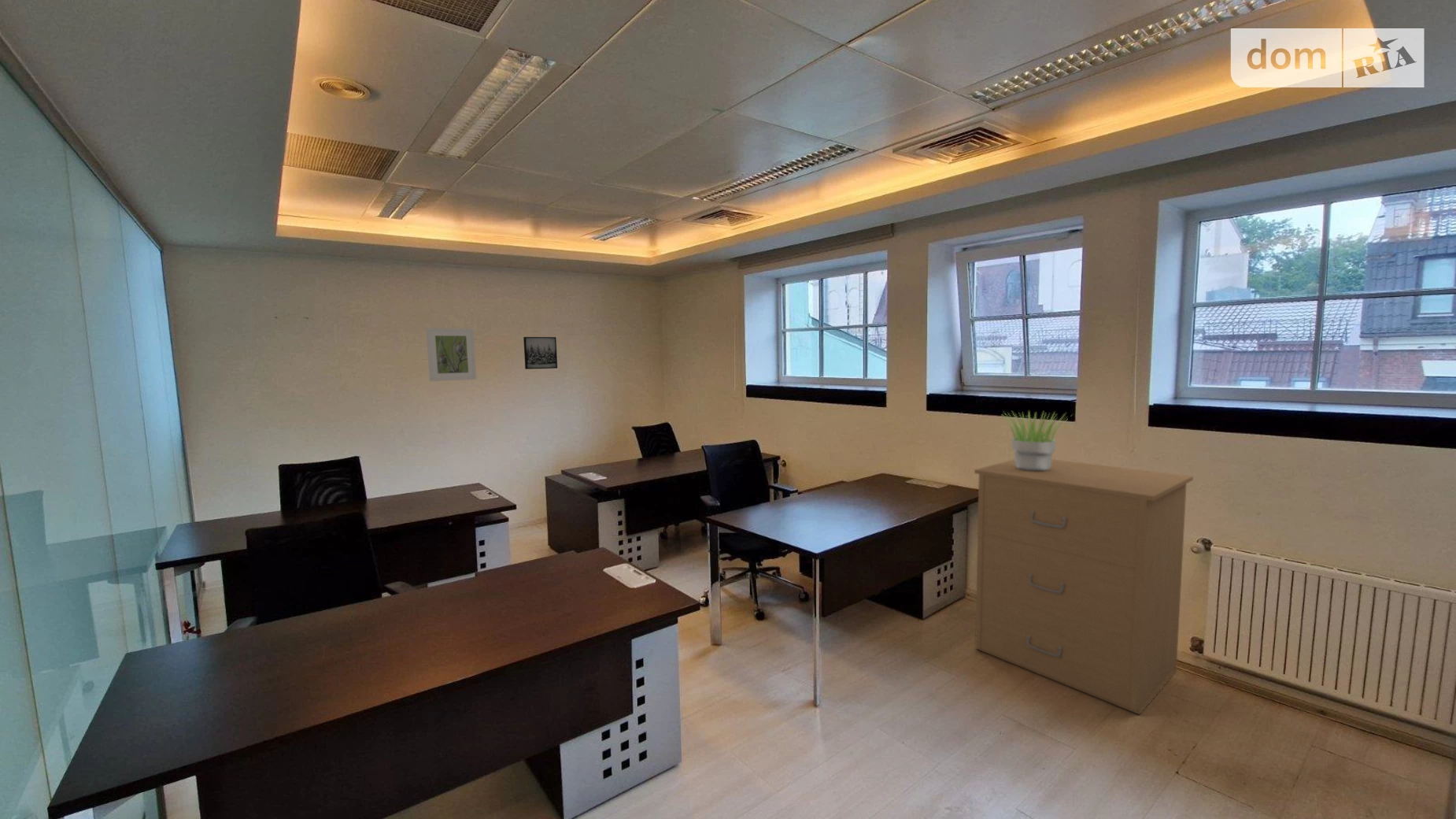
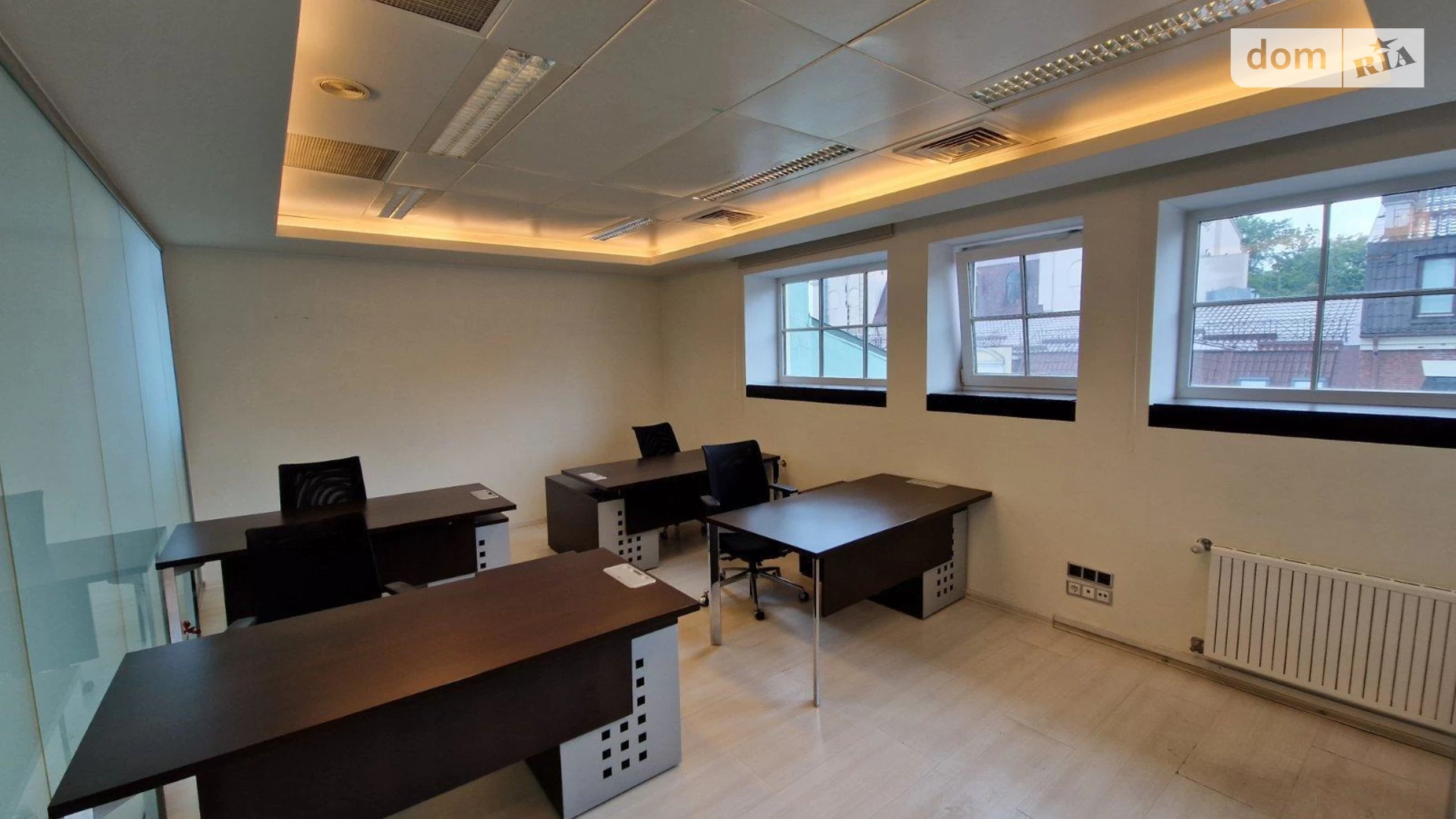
- wall art (541, 353)
- filing cabinet (1075, 567)
- potted plant (1034, 440)
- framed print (452, 354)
